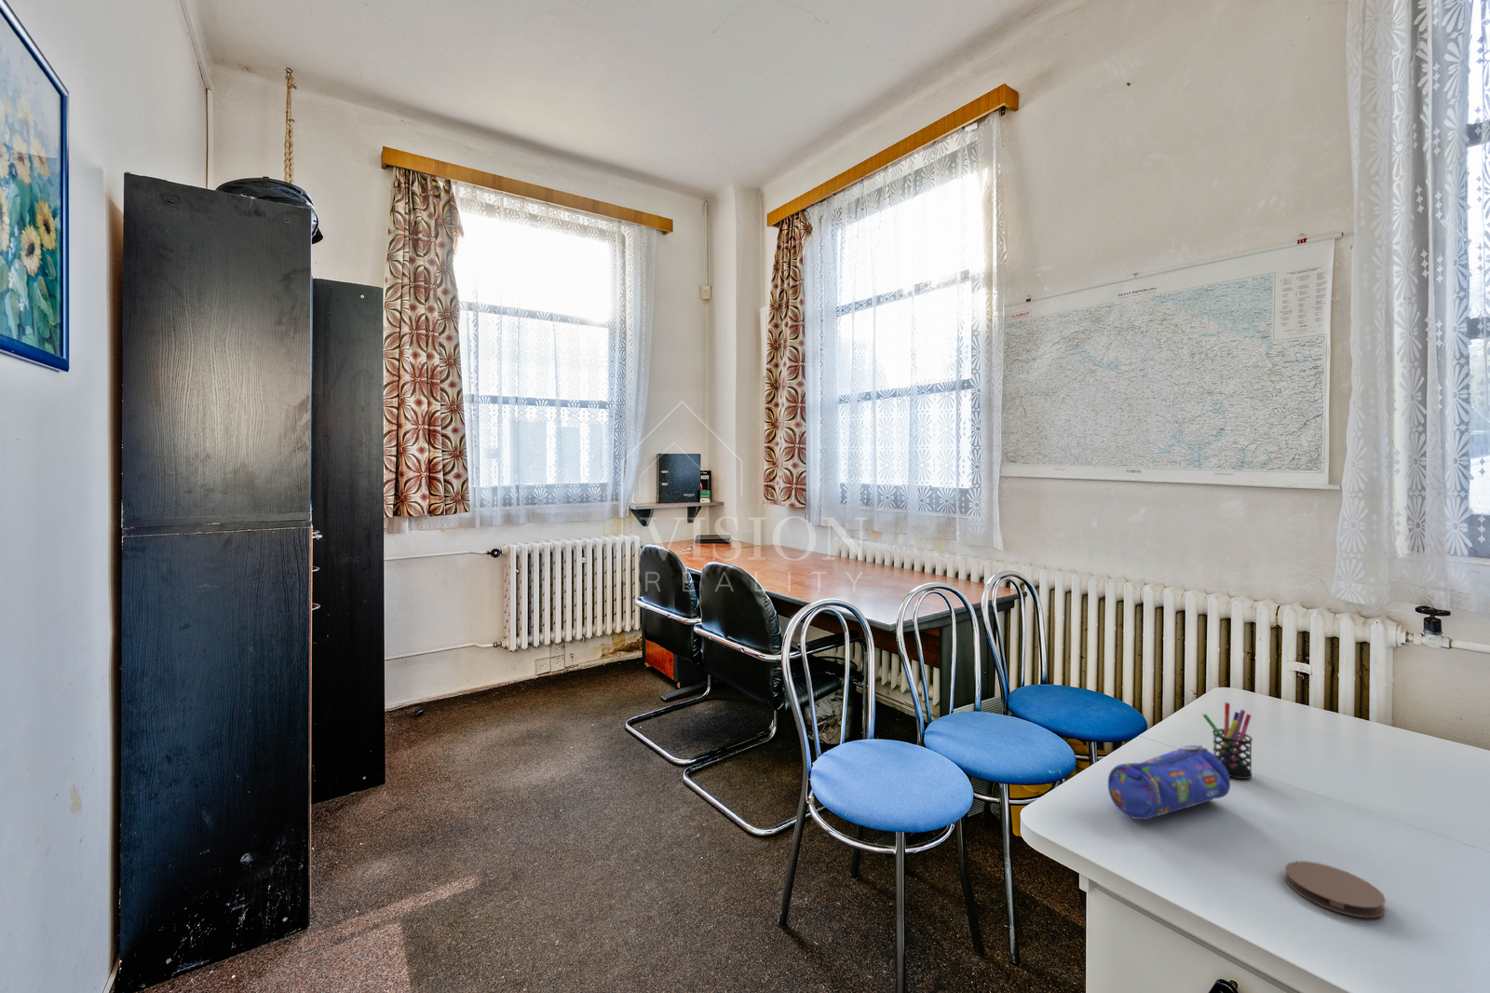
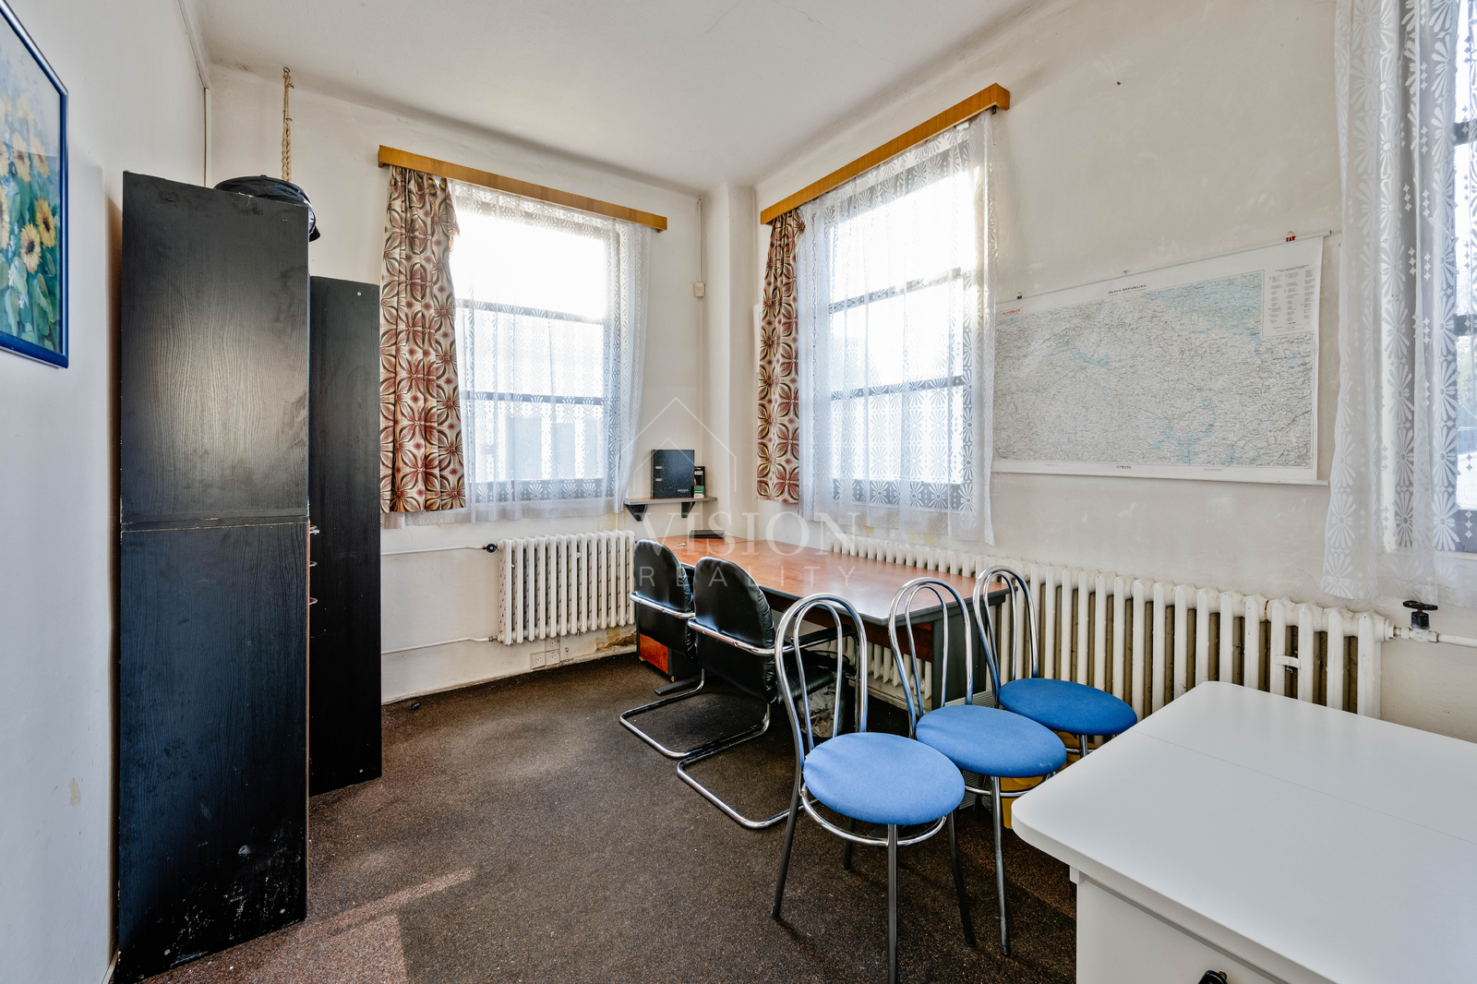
- coaster (1333, 888)
- pencil case (1170, 779)
- pen holder (1226, 738)
